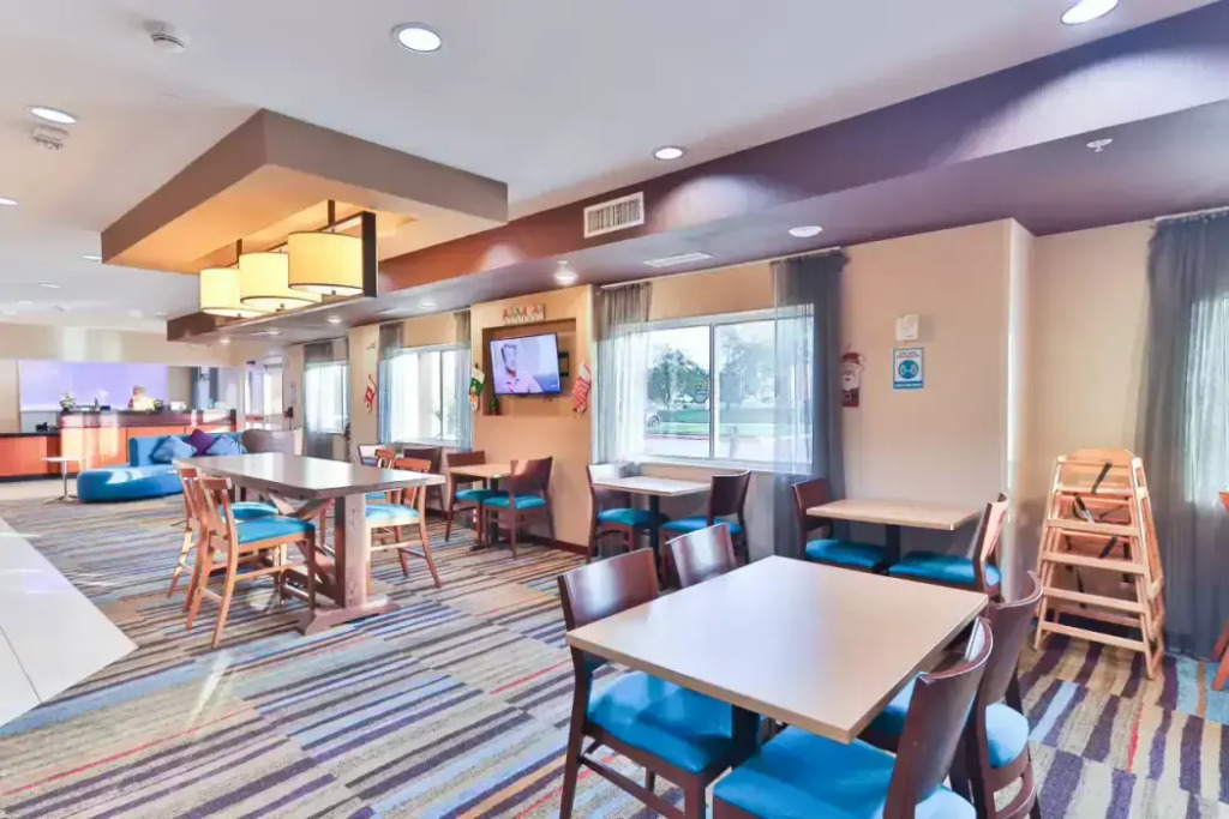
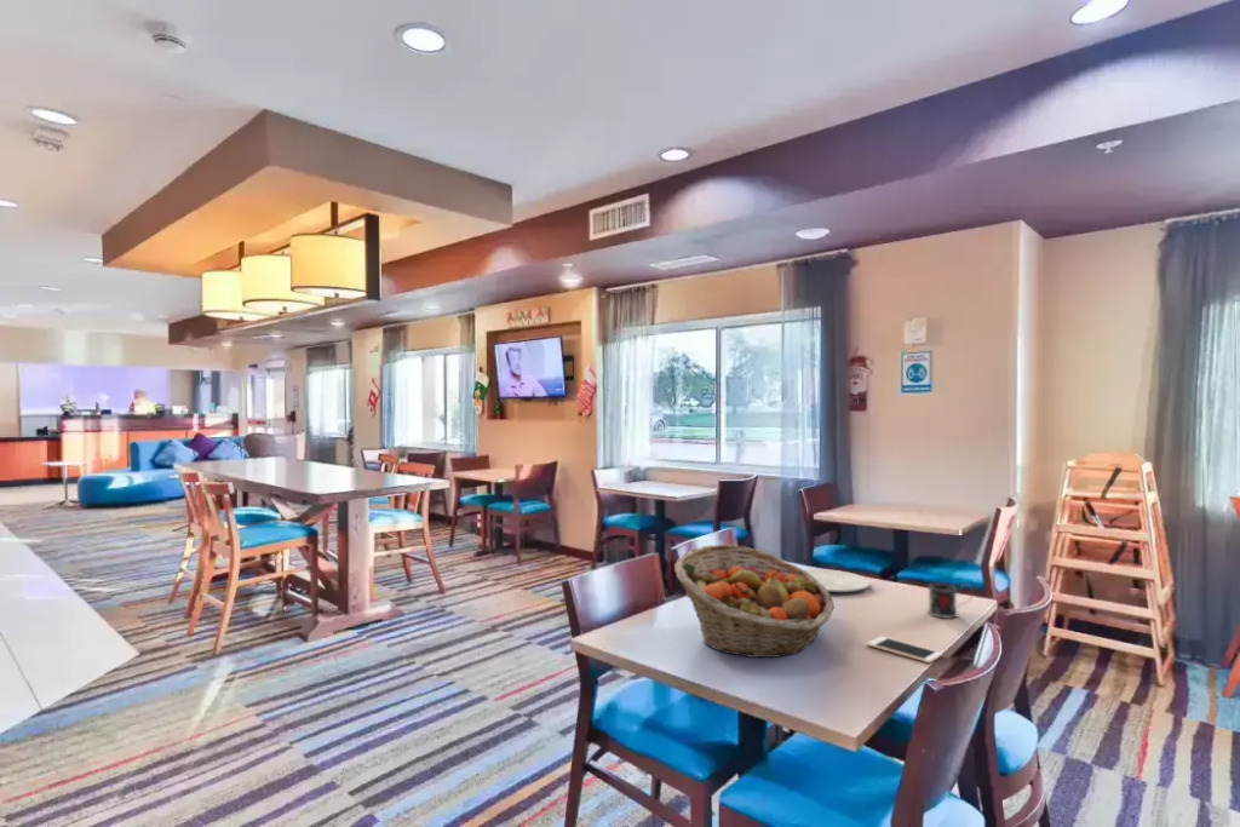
+ cell phone (903, 649)
+ plate (827, 581)
+ fruit basket (753, 596)
+ mug (949, 598)
